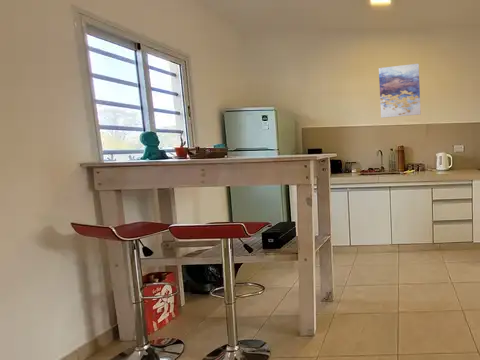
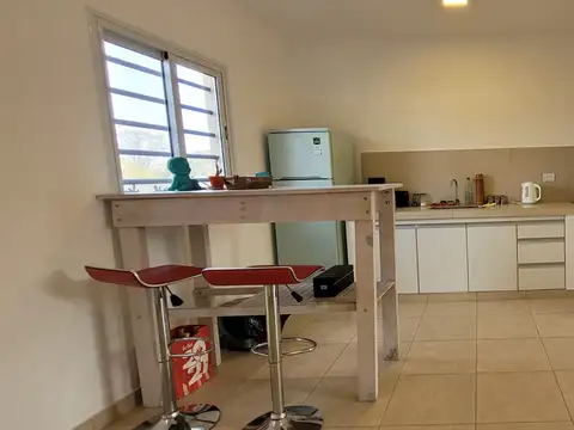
- wall art (399, 91)
